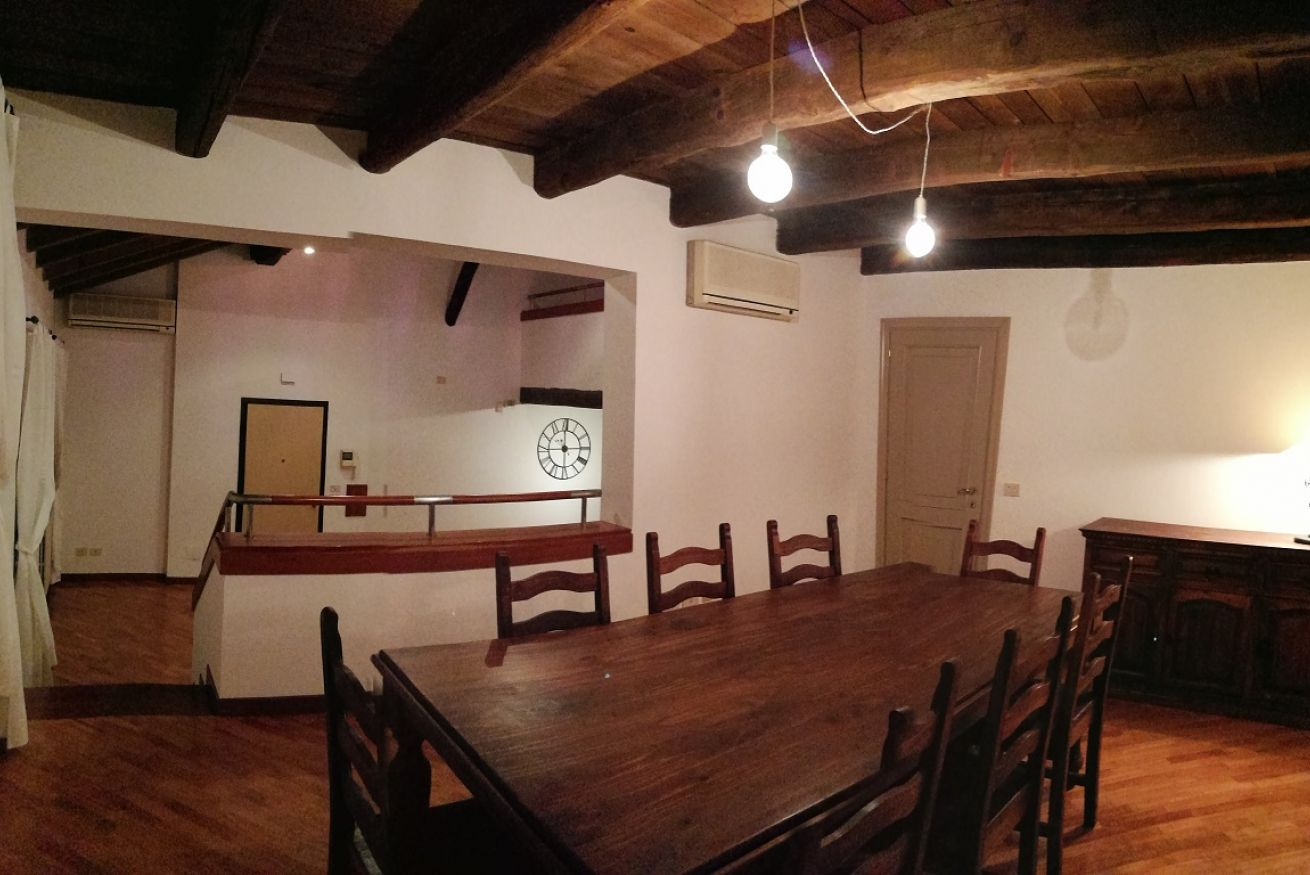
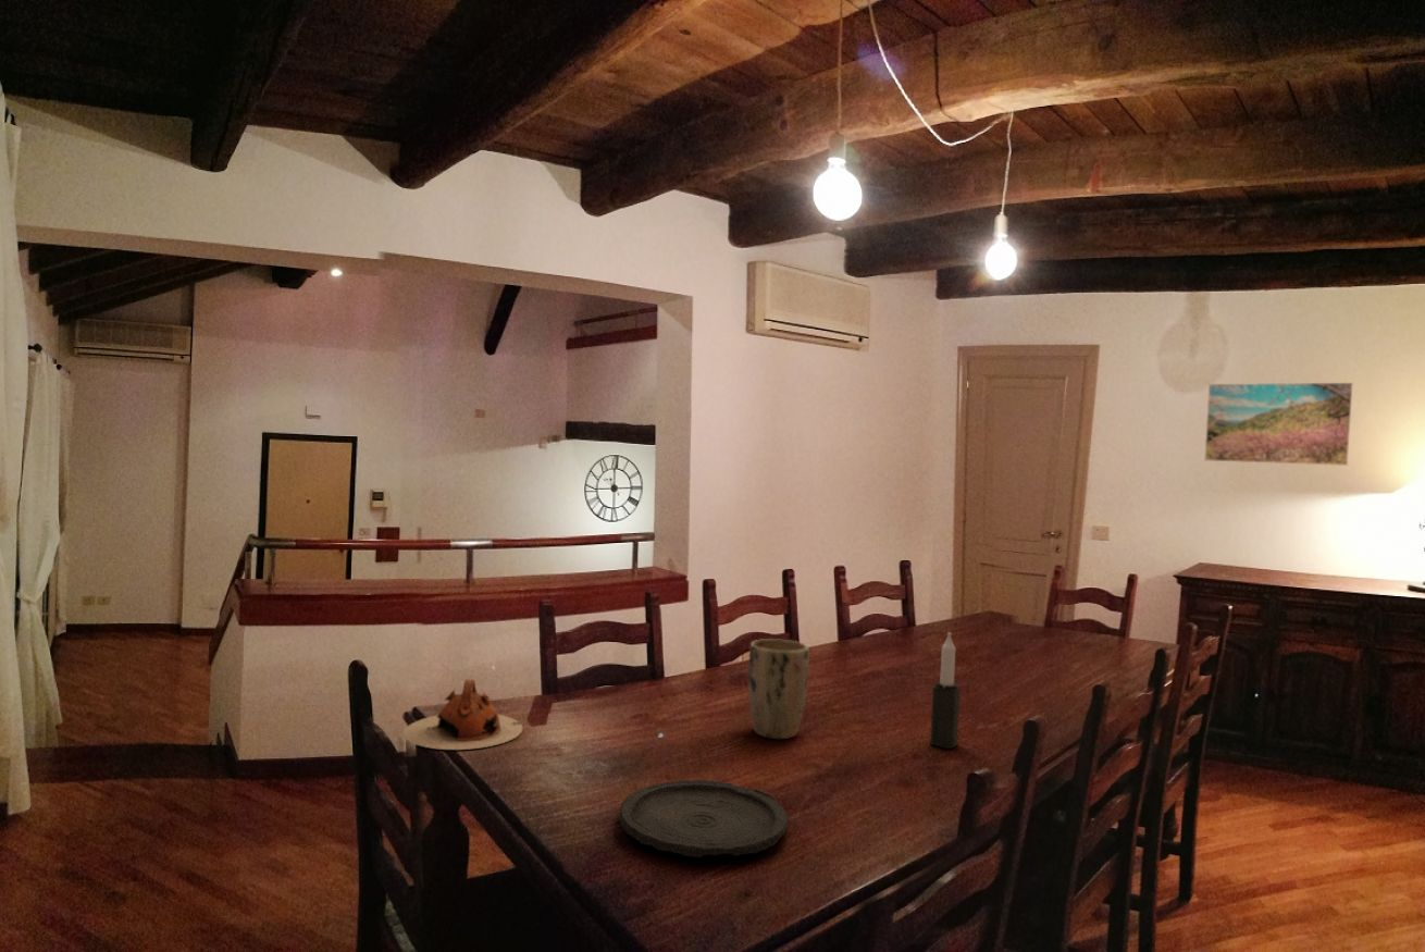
+ plant pot (777, 688)
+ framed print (1275, 423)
+ plate (703, 817)
+ candle (946, 688)
+ teapot (464, 704)
